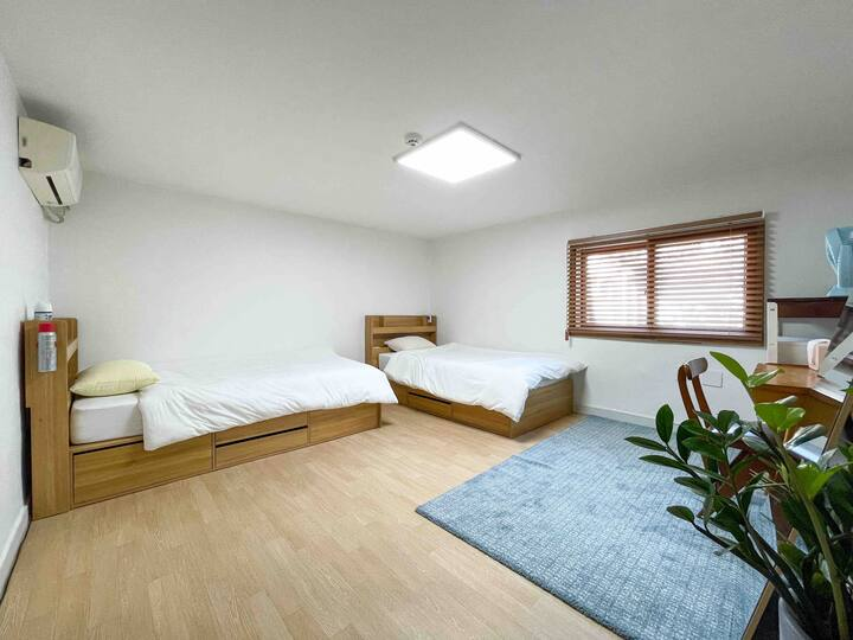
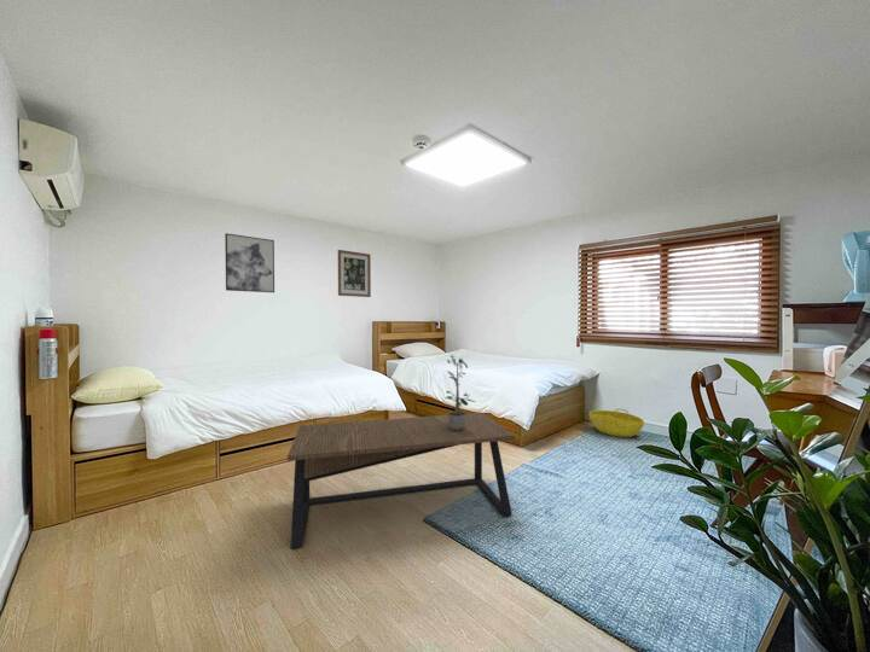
+ bench (398, 459)
+ basket (615, 421)
+ wall art (250, 263)
+ wall art (354, 274)
+ potted plant (457, 389)
